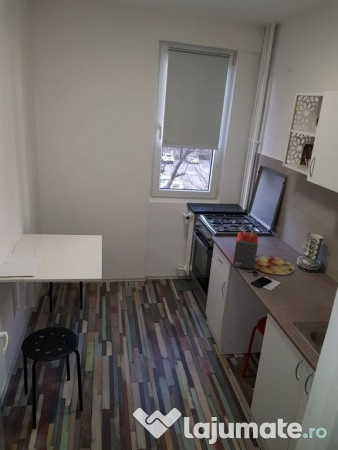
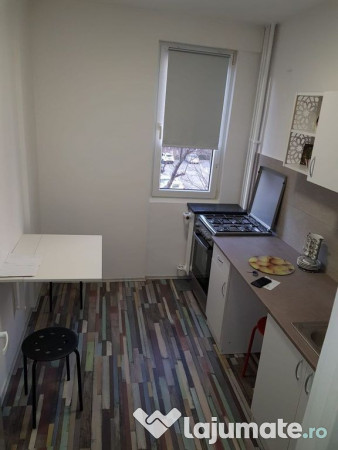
- toaster (245, 247)
